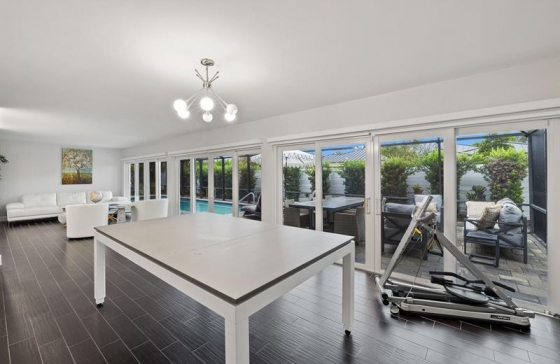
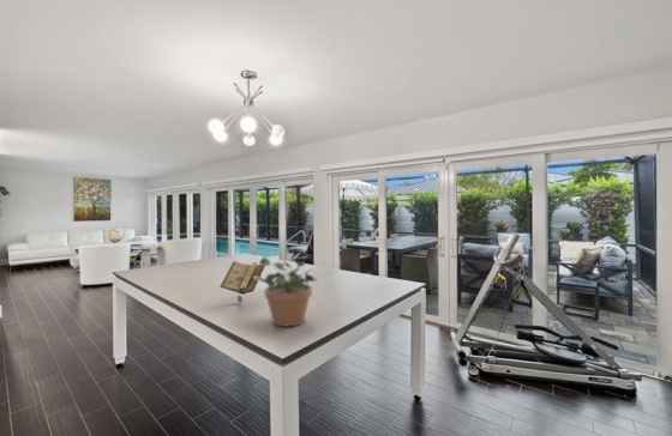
+ potted plant (289, 286)
+ book (245, 280)
